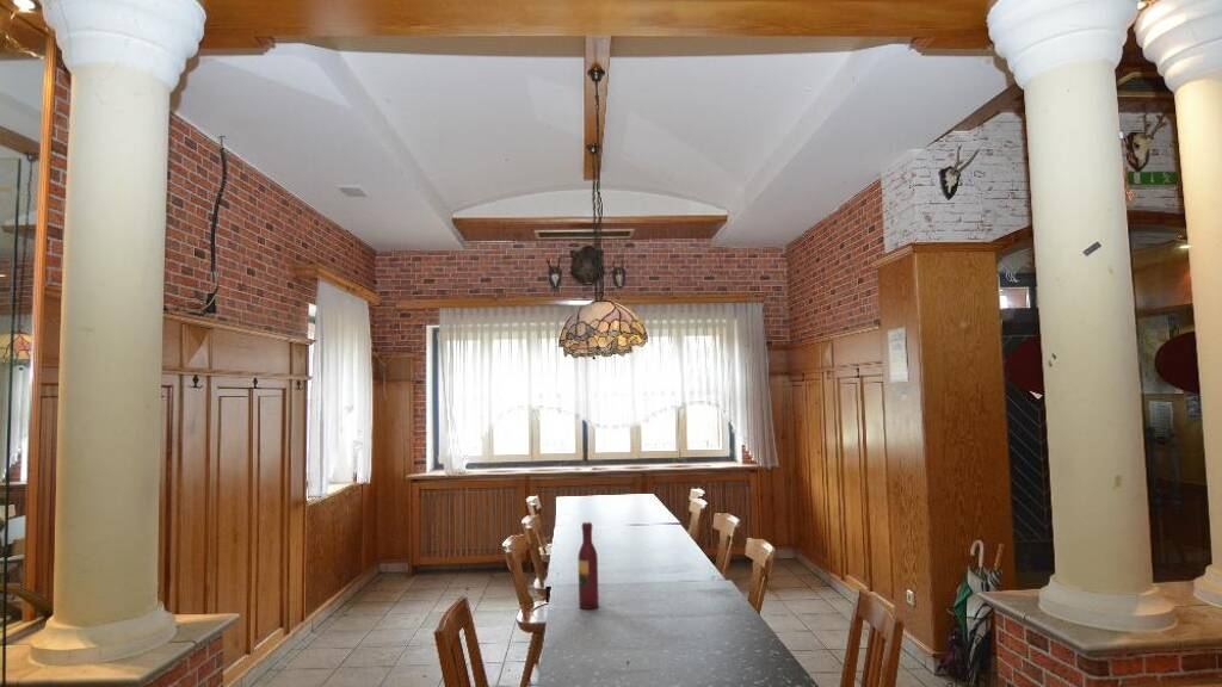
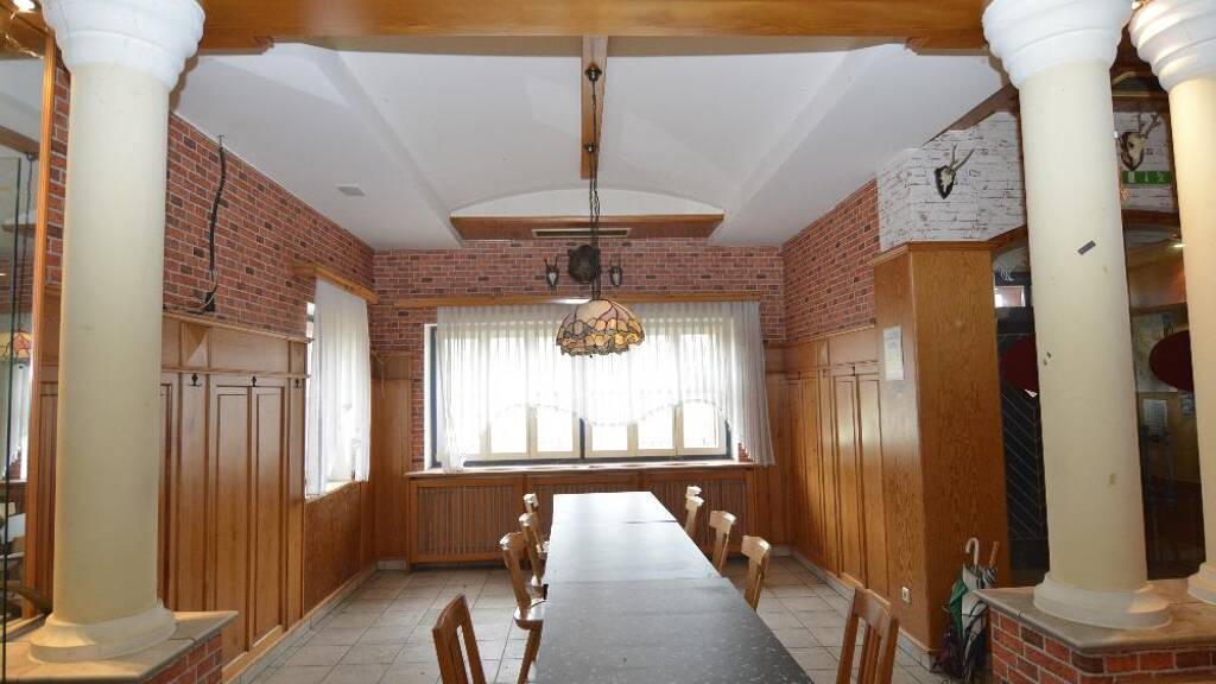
- wine bottle (587, 564)
